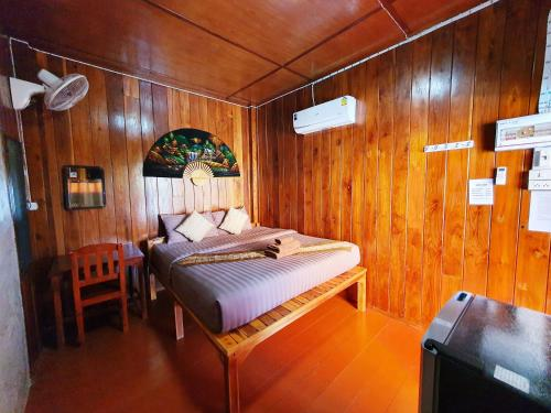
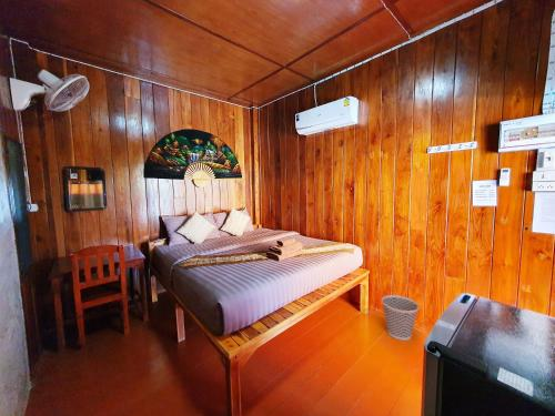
+ wastebasket (398, 317)
